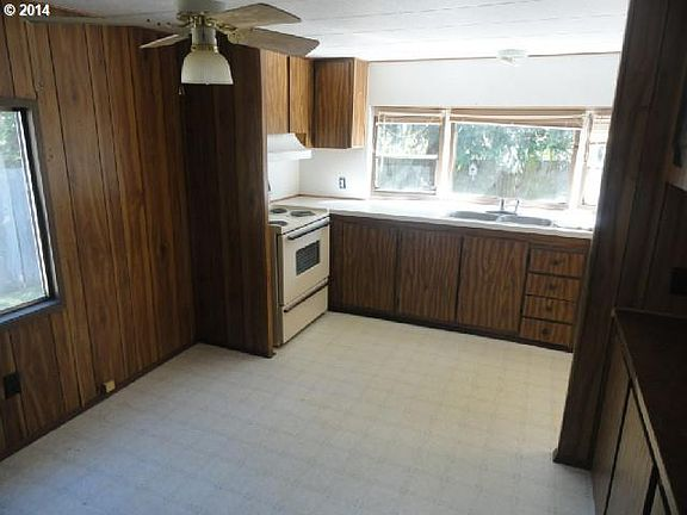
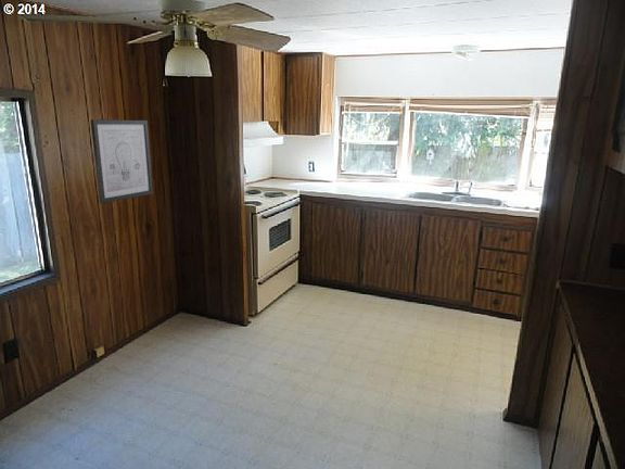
+ wall art (124, 160)
